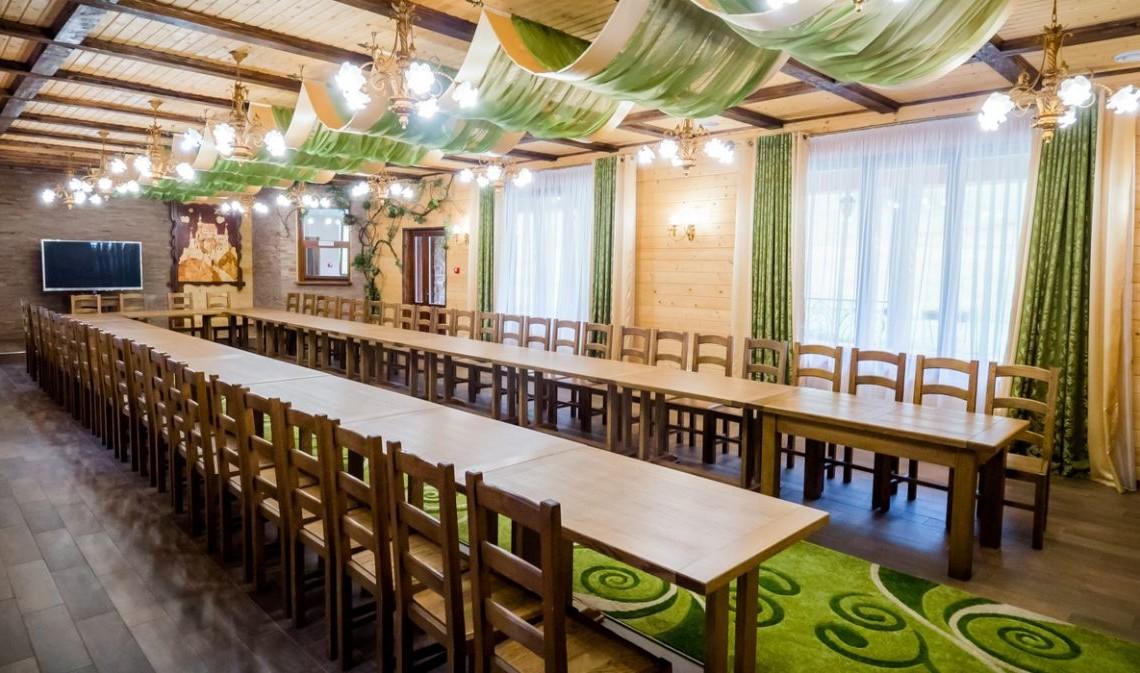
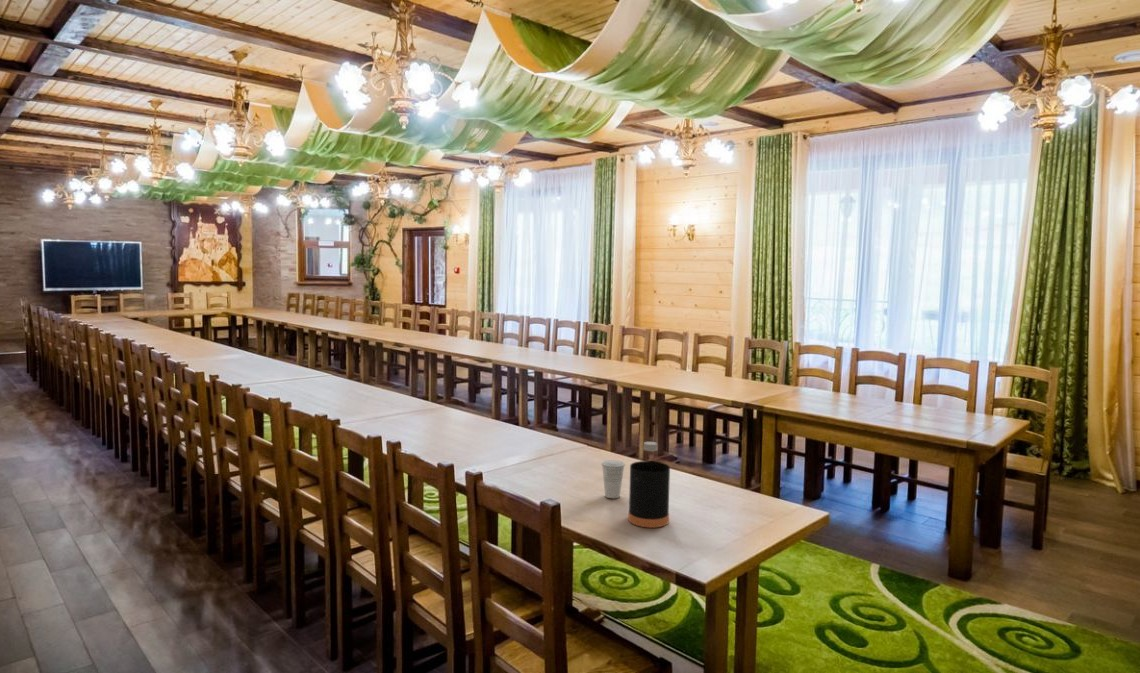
+ cup (612, 479)
+ bottle (649, 481)
